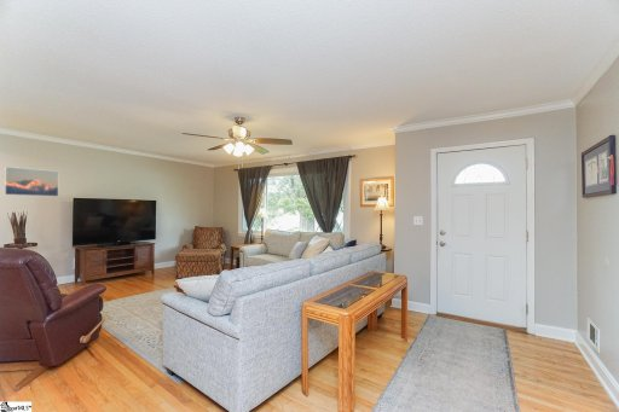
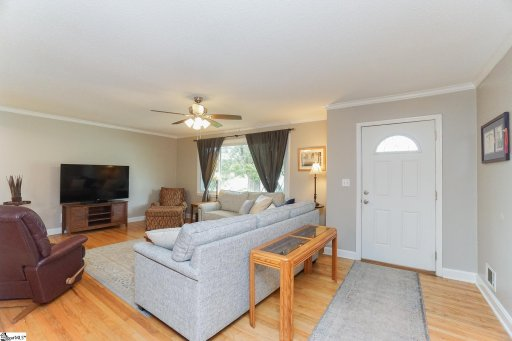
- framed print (33, 181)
